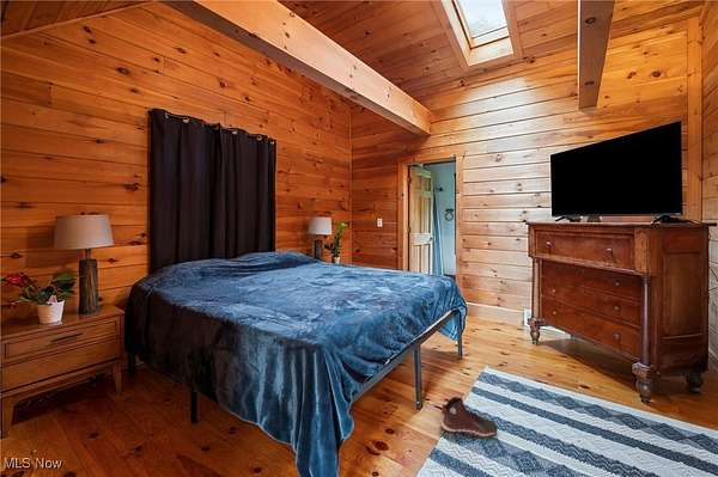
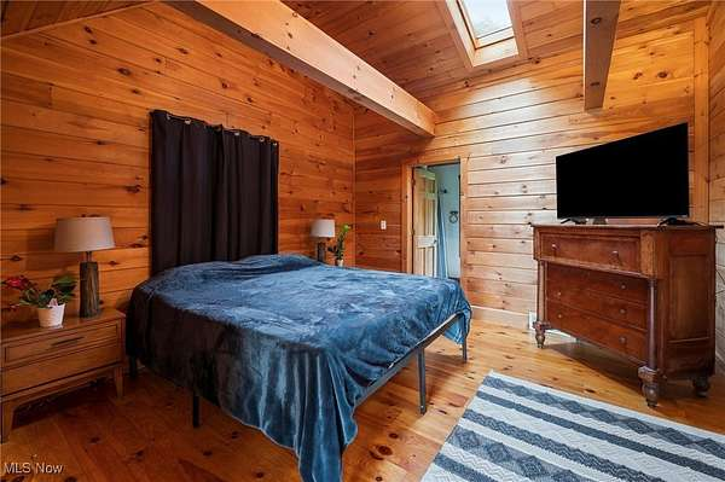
- sneaker (468, 414)
